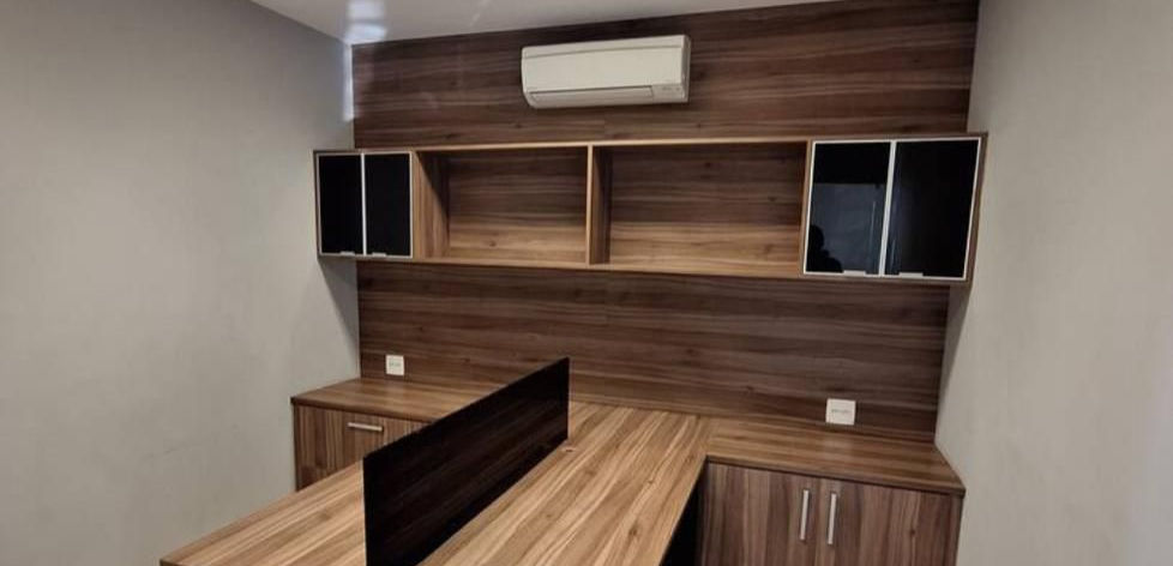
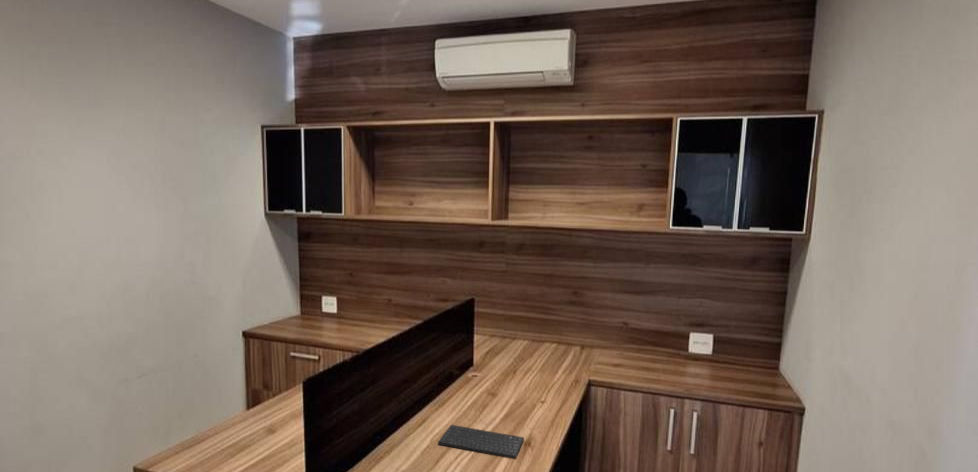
+ keyboard (481, 440)
